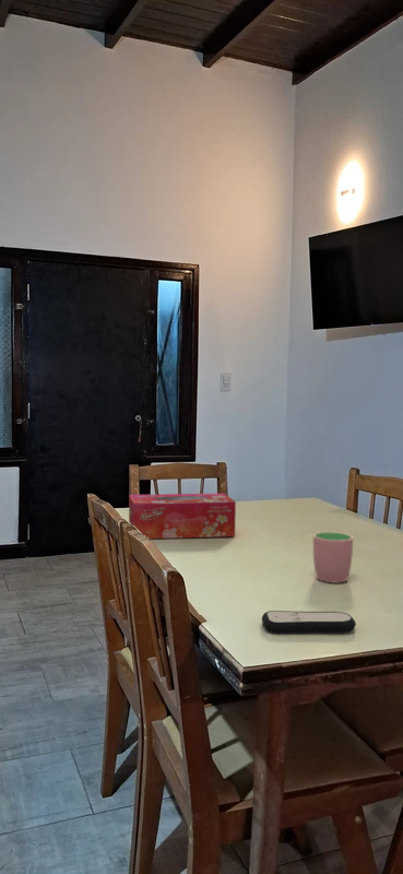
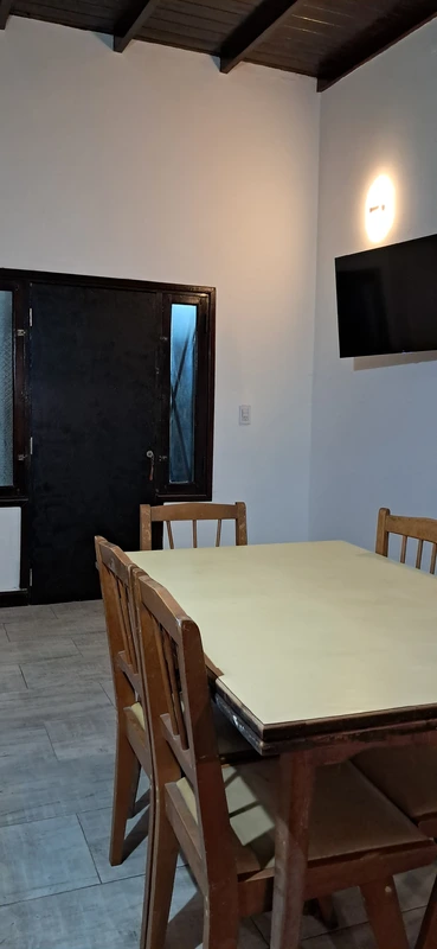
- remote control (308, 621)
- cup (332, 555)
- tissue box (180, 515)
